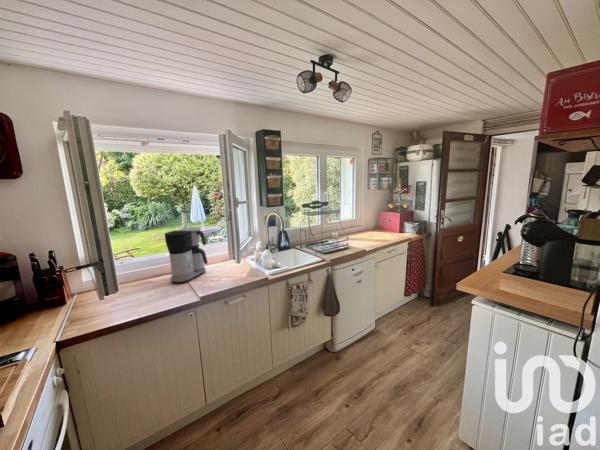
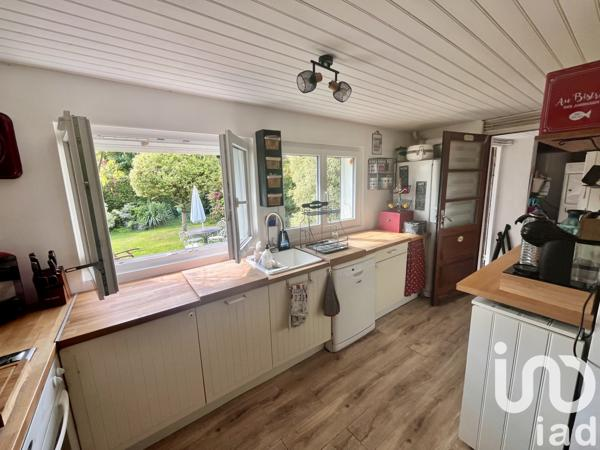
- coffee maker (188, 253)
